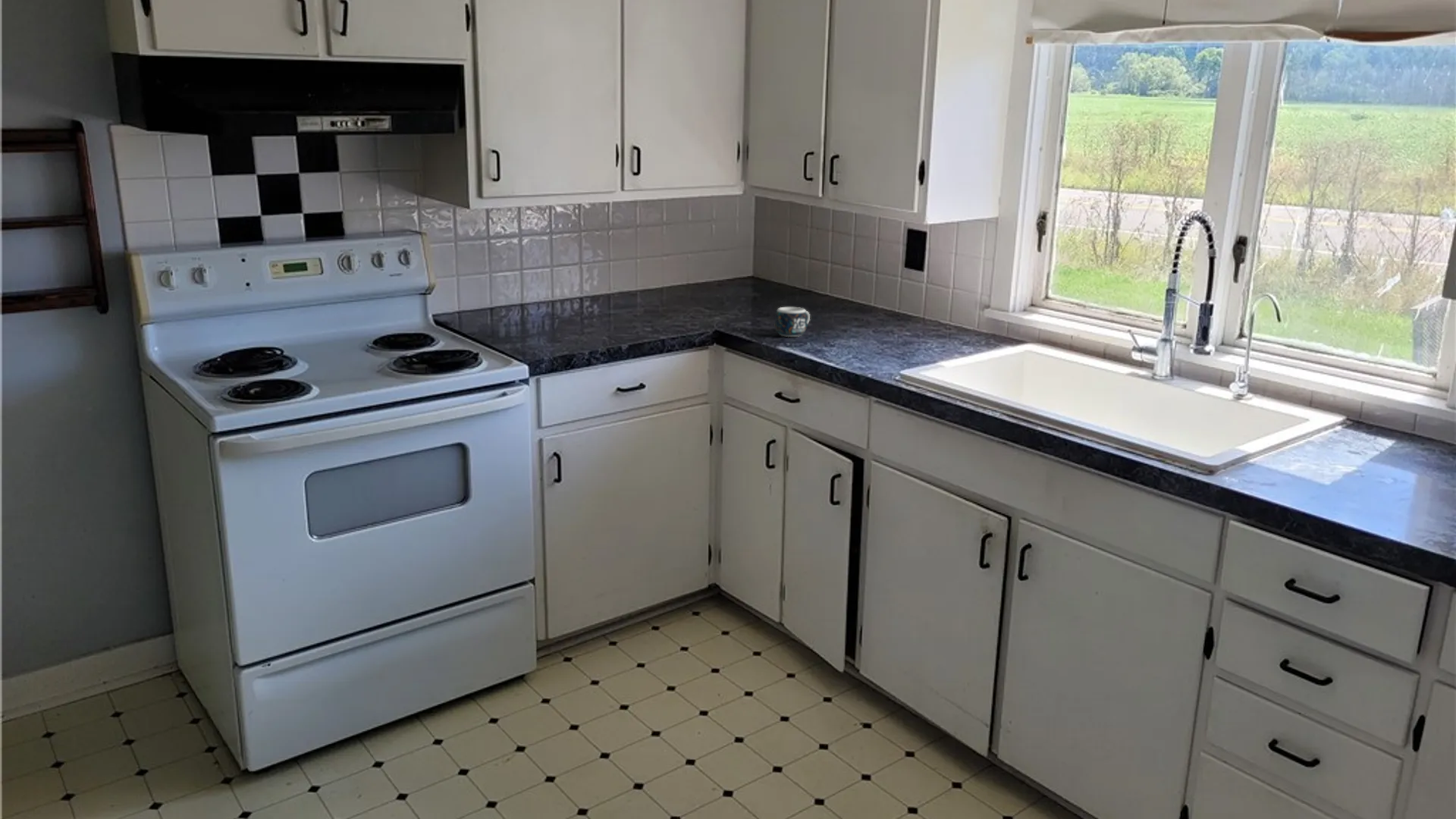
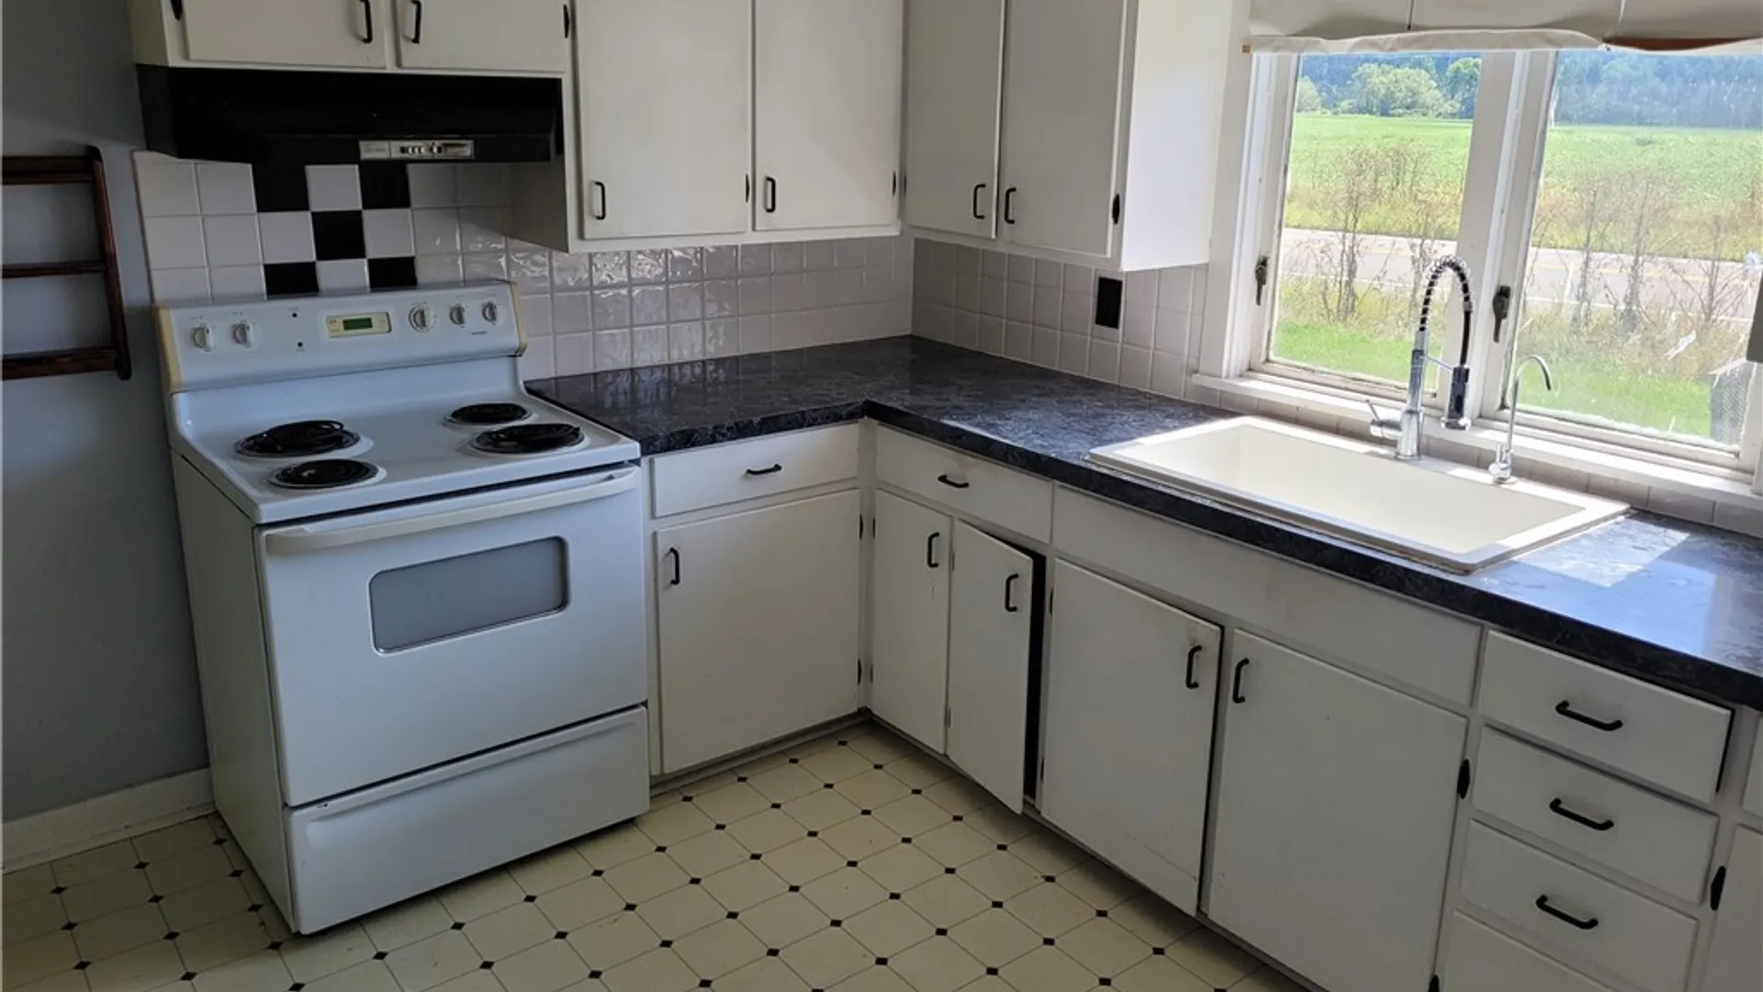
- mug (795, 321)
